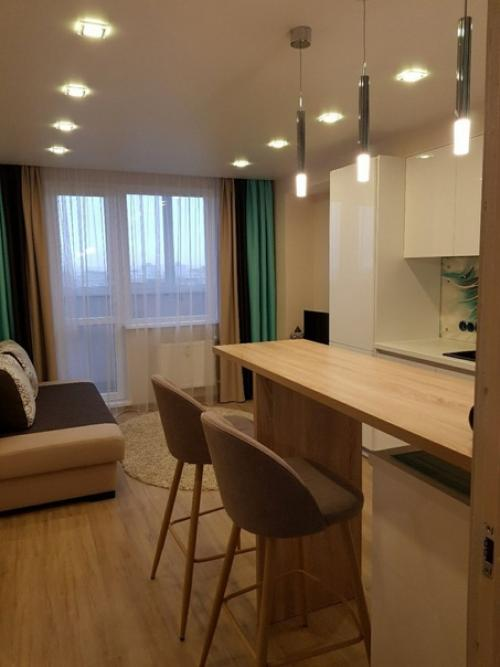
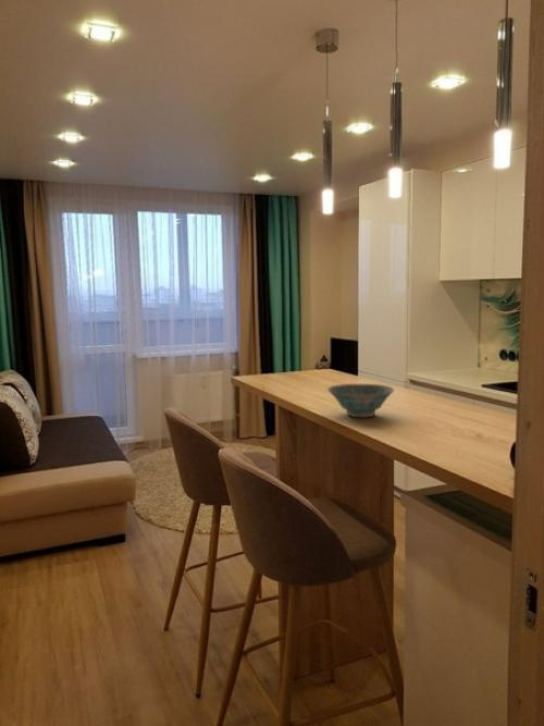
+ ceramic bowl (360, 401)
